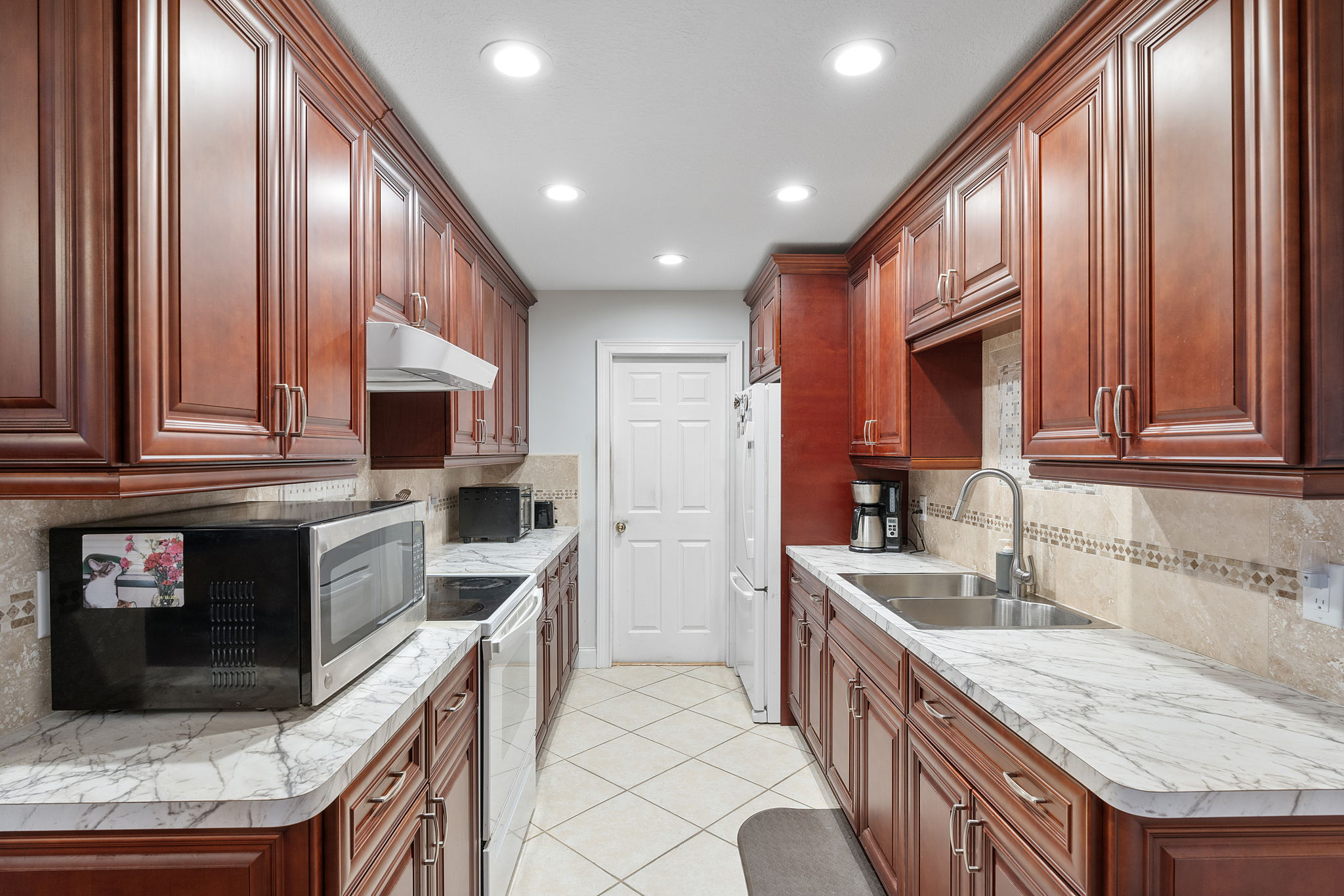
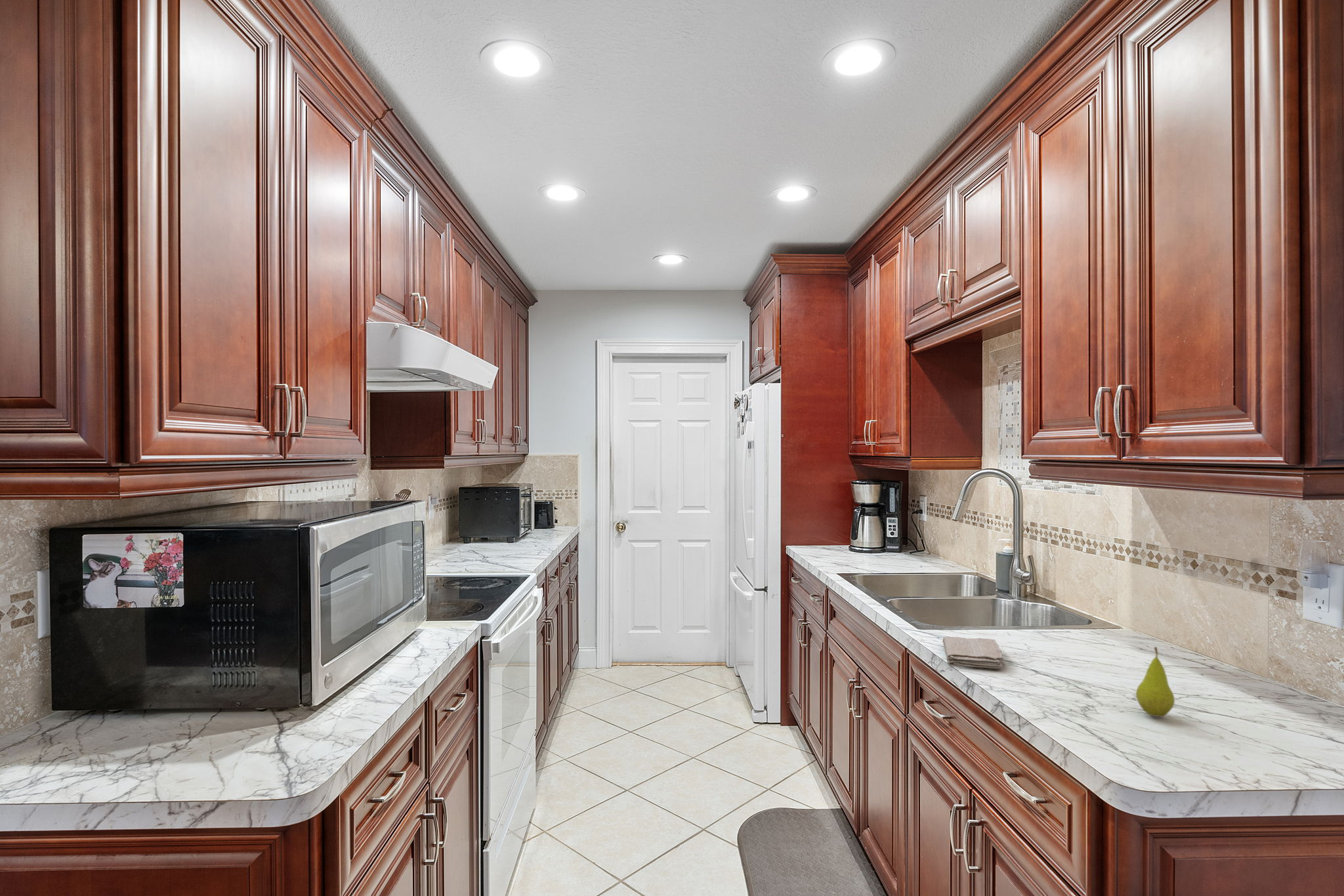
+ washcloth (971, 650)
+ fruit (1155, 682)
